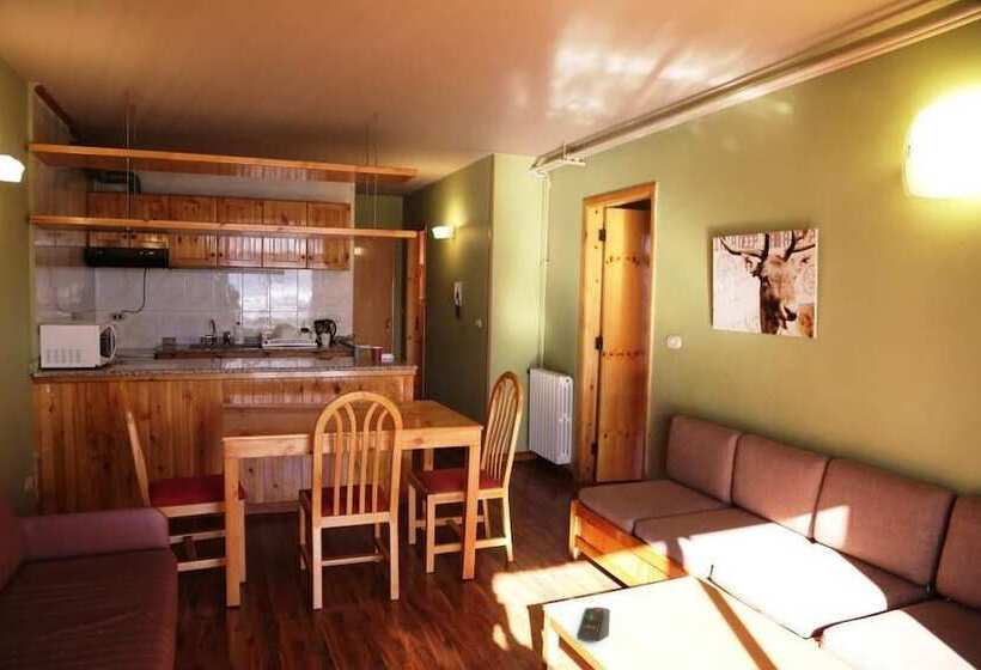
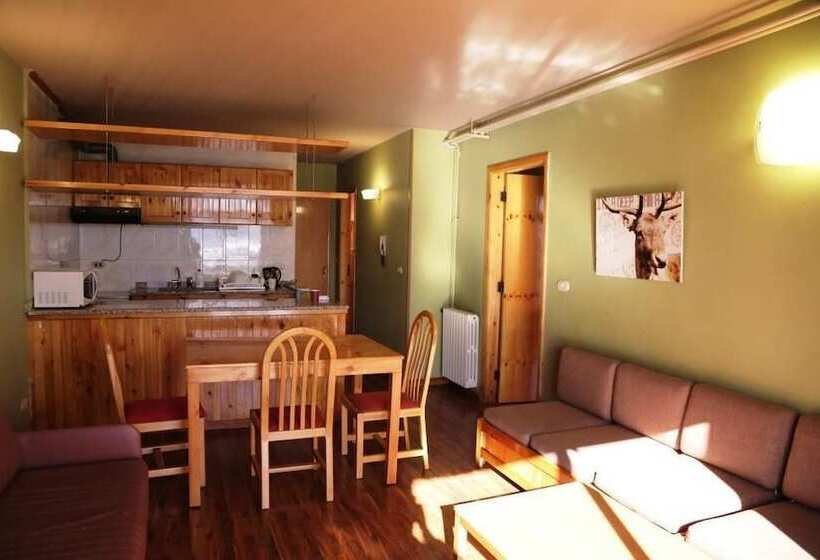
- remote control (590, 623)
